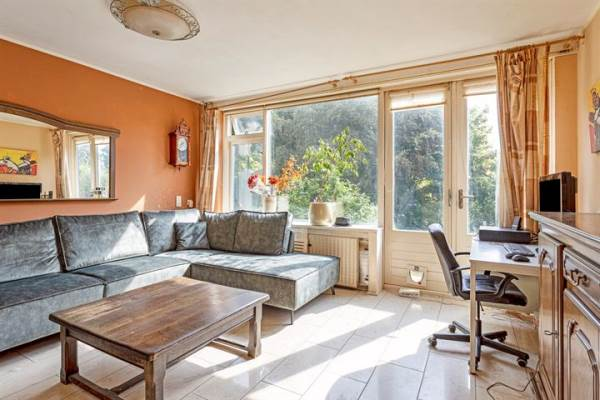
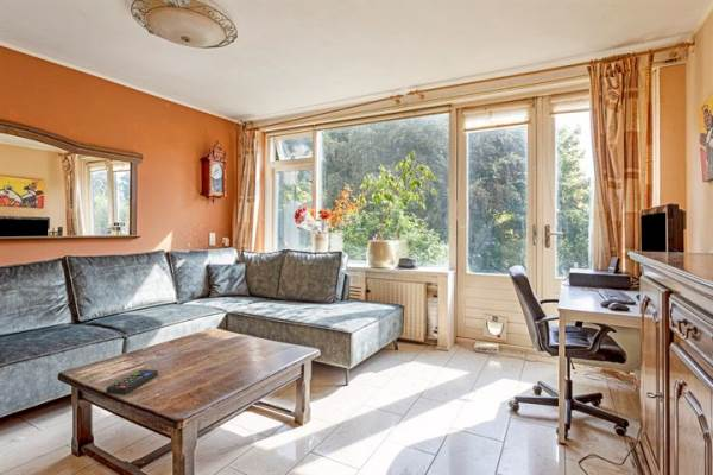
+ remote control (133, 380)
